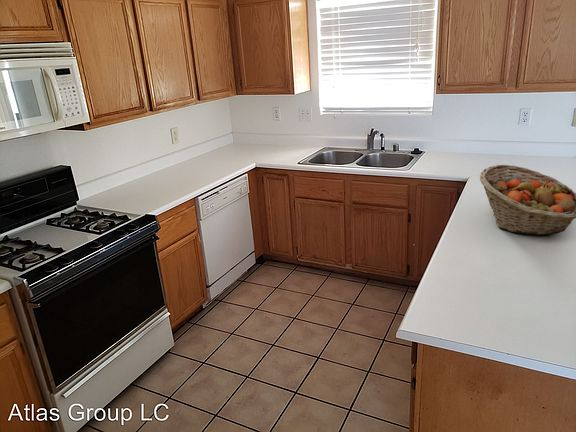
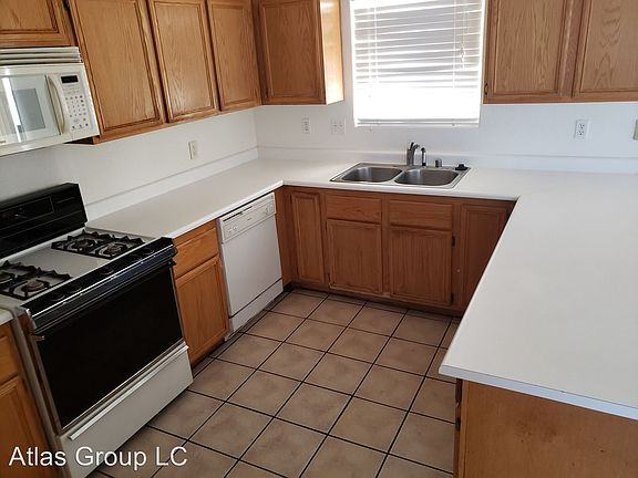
- fruit basket (529, 197)
